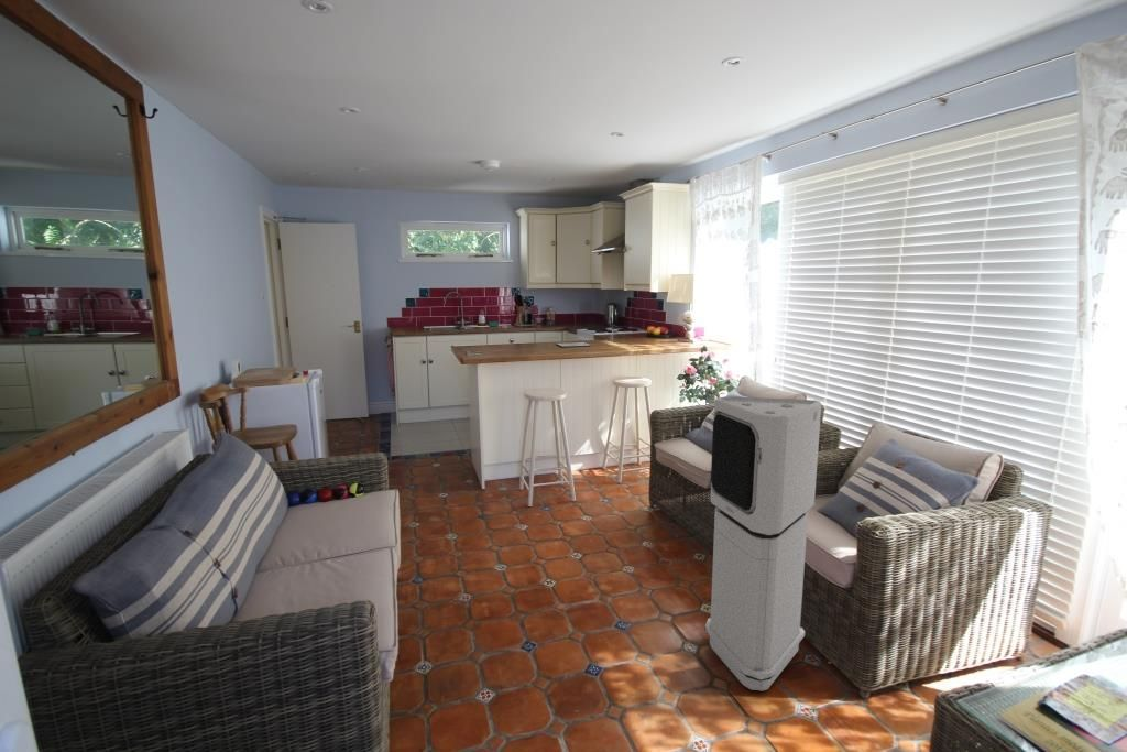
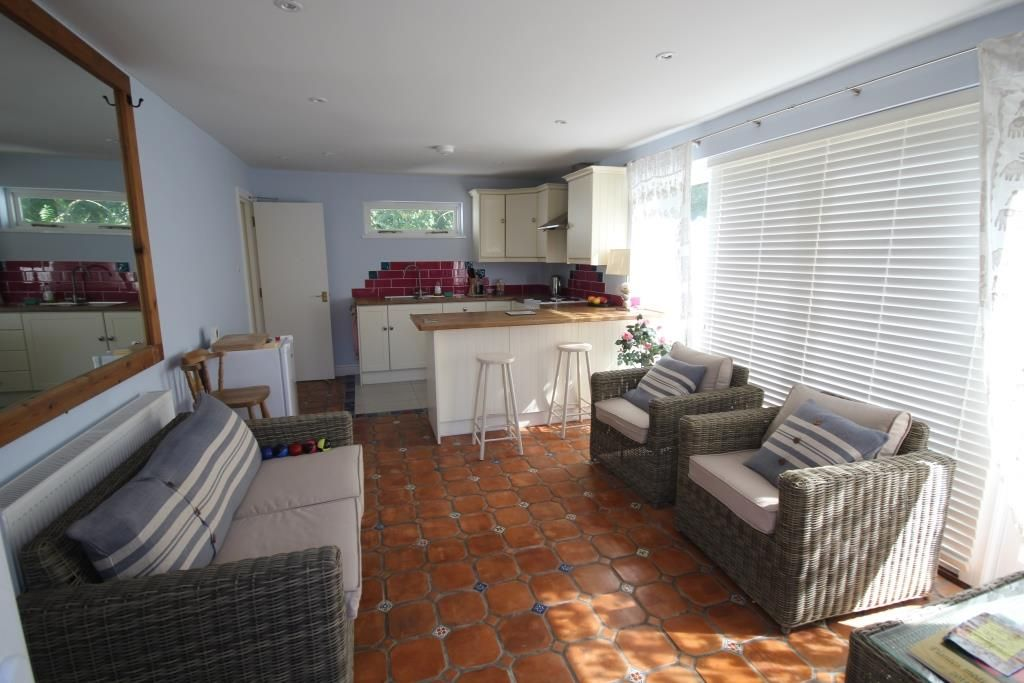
- air purifier (769, 535)
